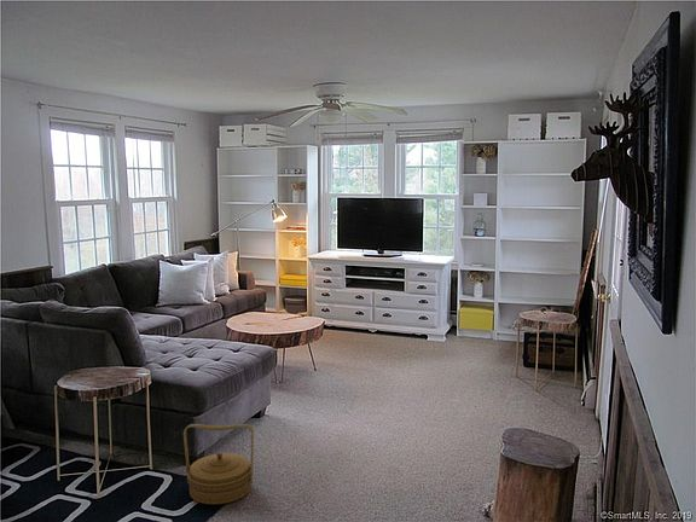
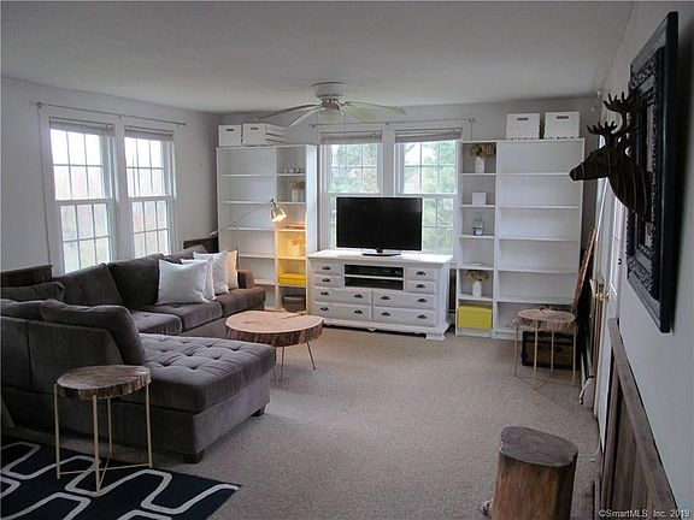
- basket (219, 457)
